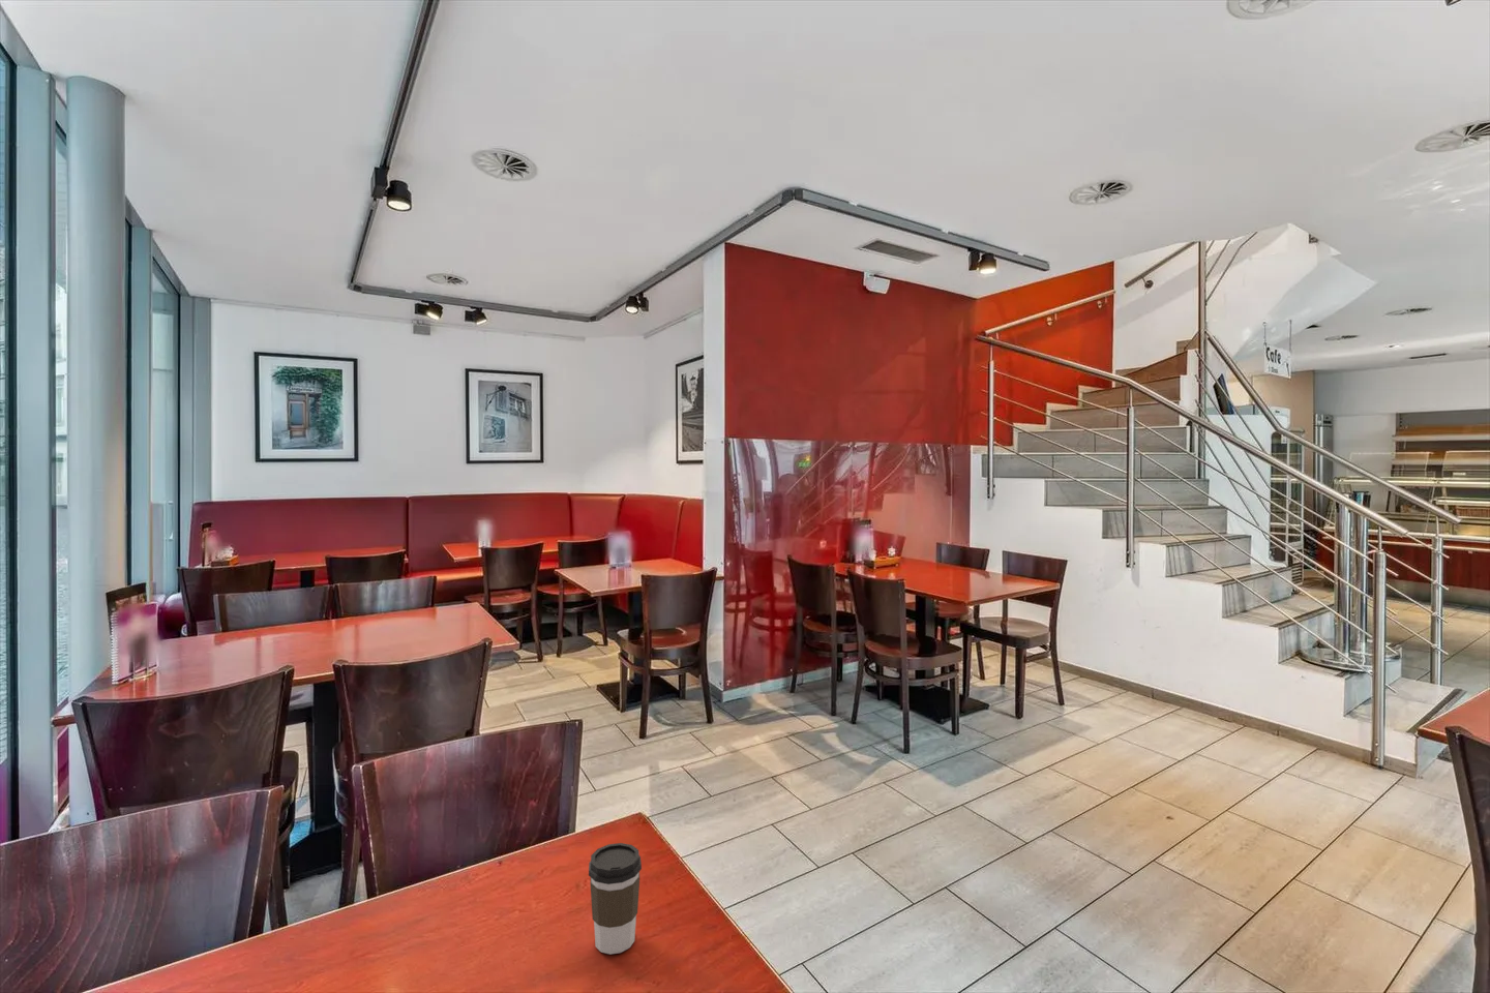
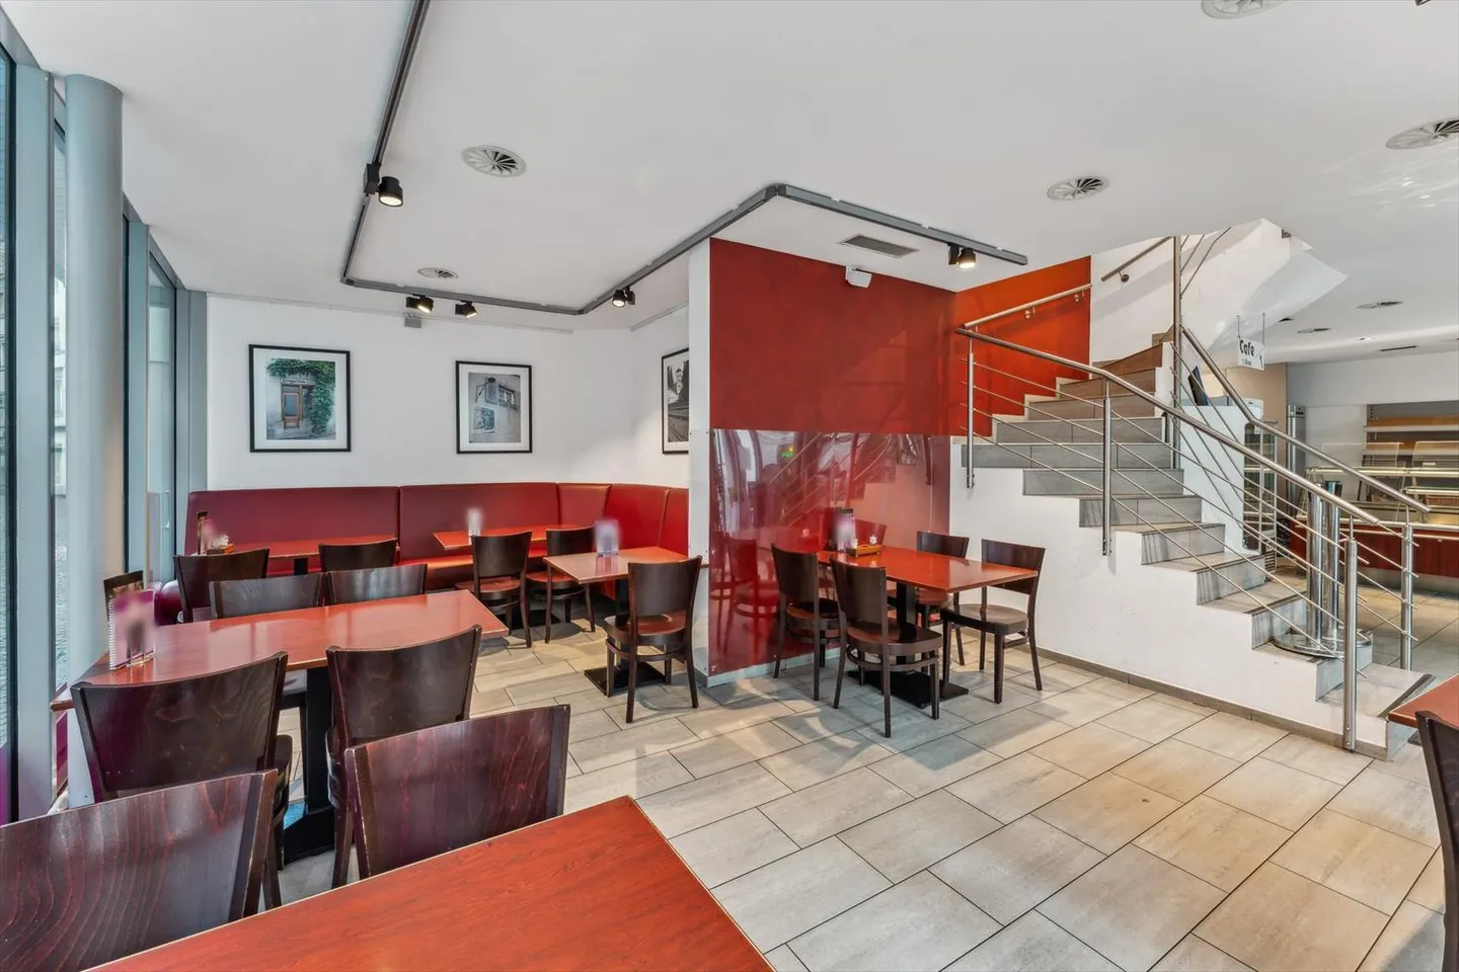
- coffee cup (614, 898)
